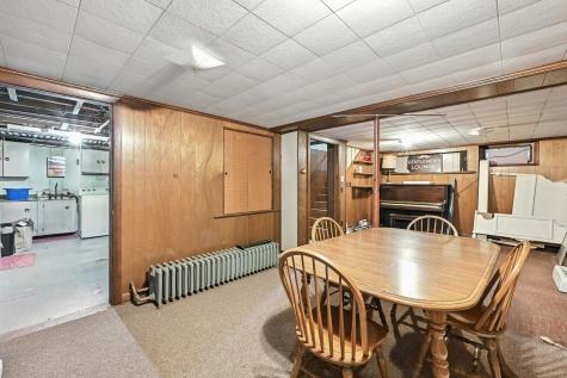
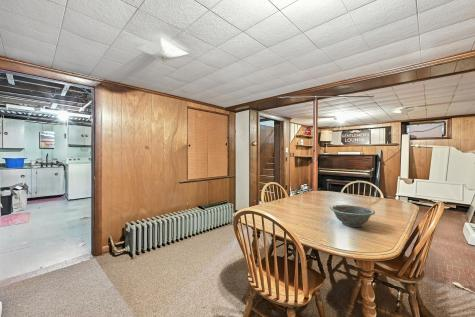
+ decorative bowl (351, 216)
